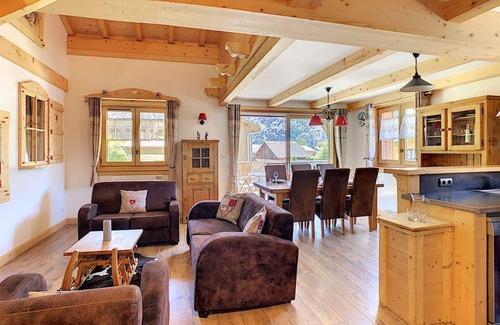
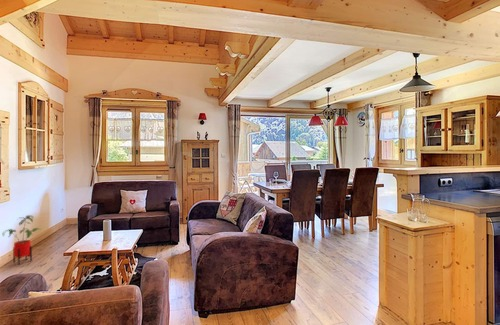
+ house plant (23, 237)
